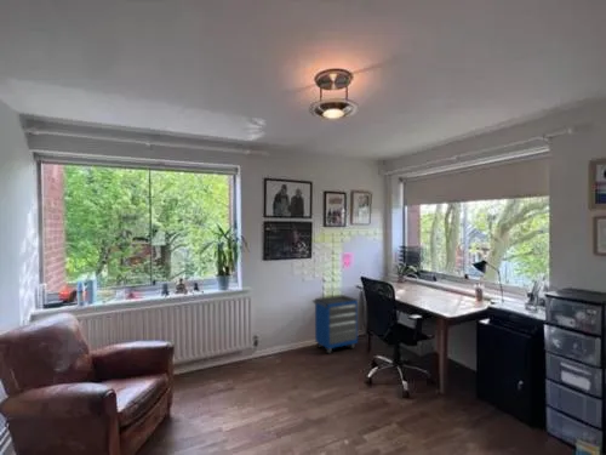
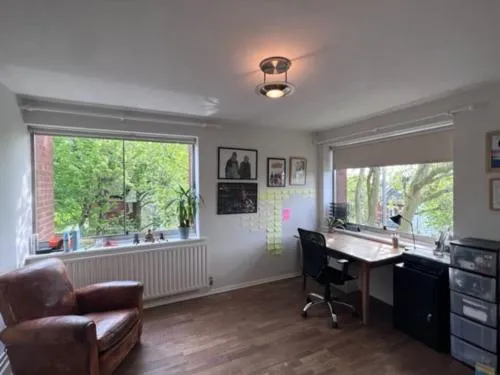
- cabinet (335, 323)
